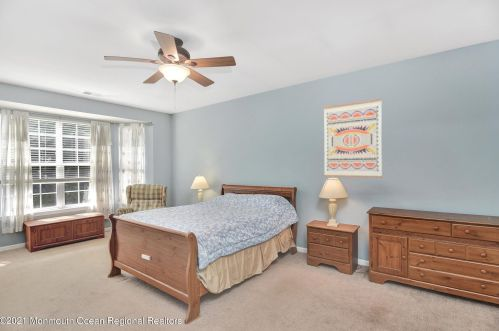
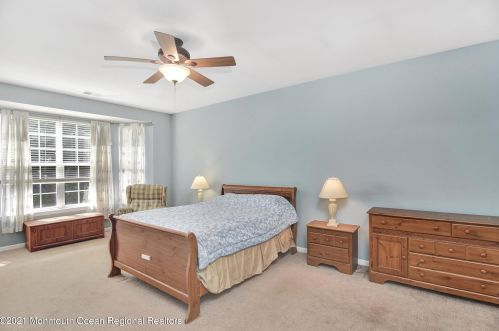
- wall art (351, 140)
